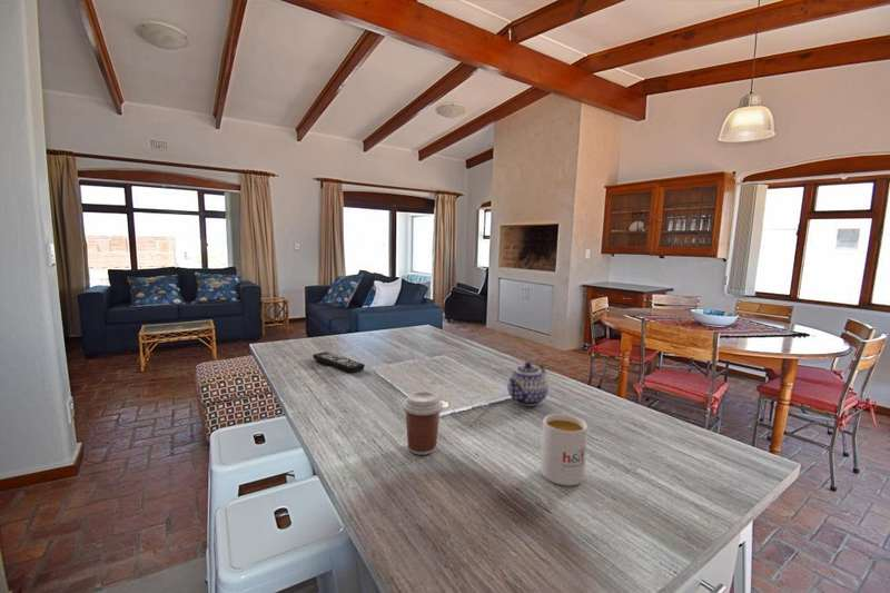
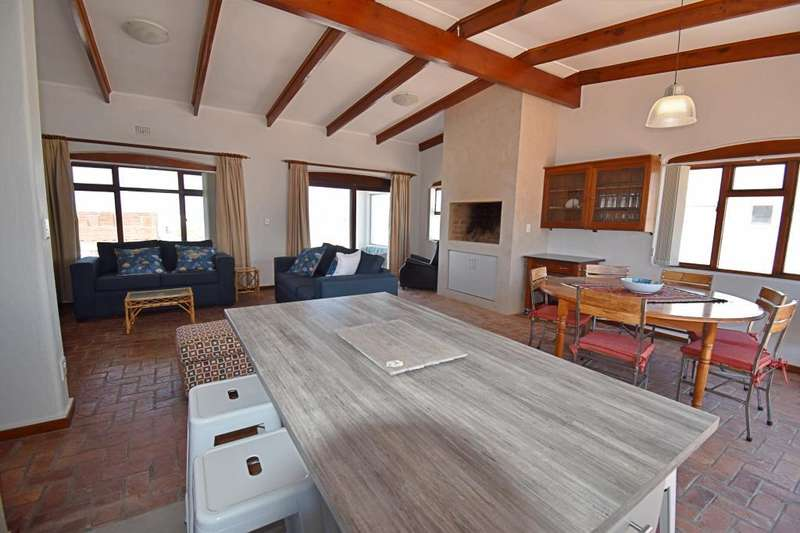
- mug (566, 445)
- coffee cup (422, 422)
- teapot (527, 382)
- remote control (337, 362)
